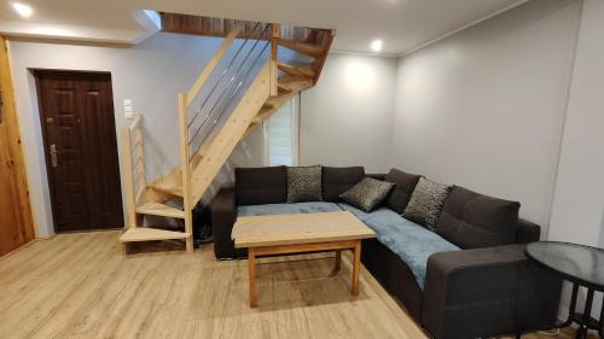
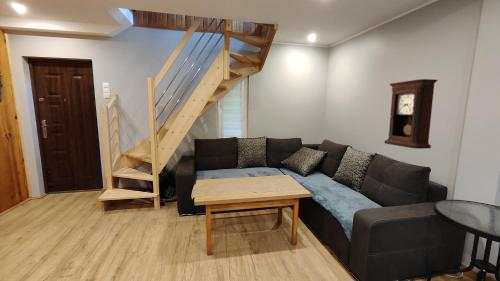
+ pendulum clock (407, 114)
